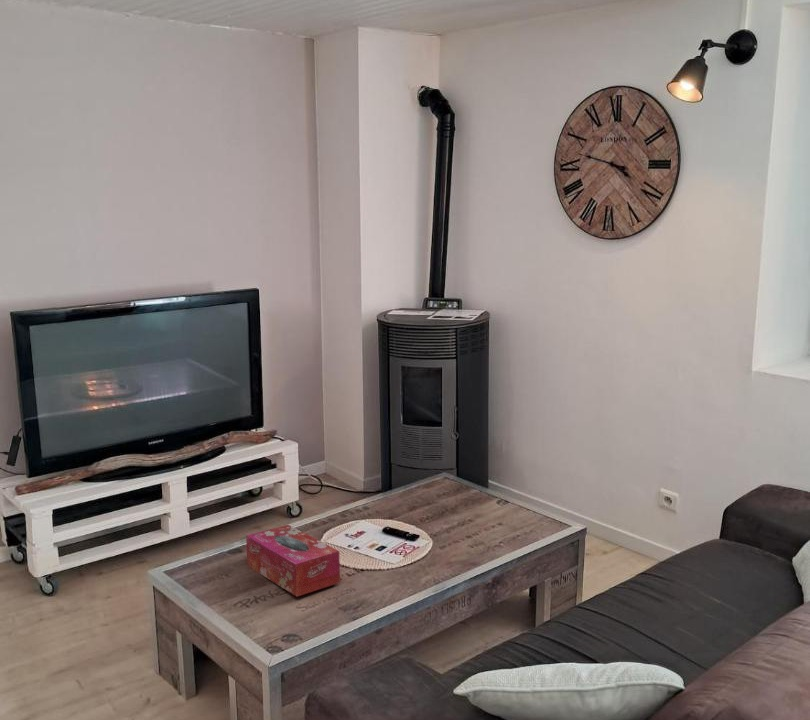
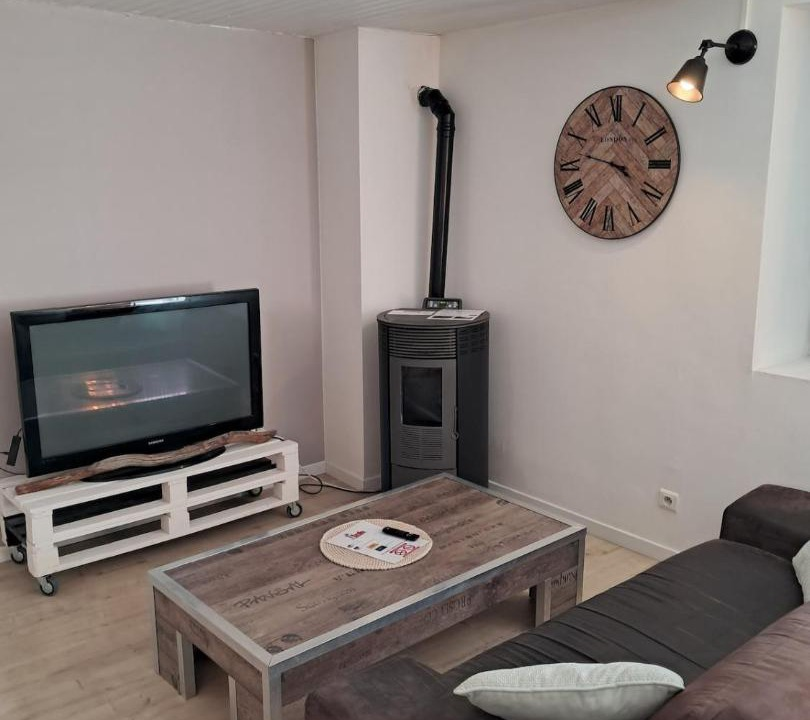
- tissue box (292, 558)
